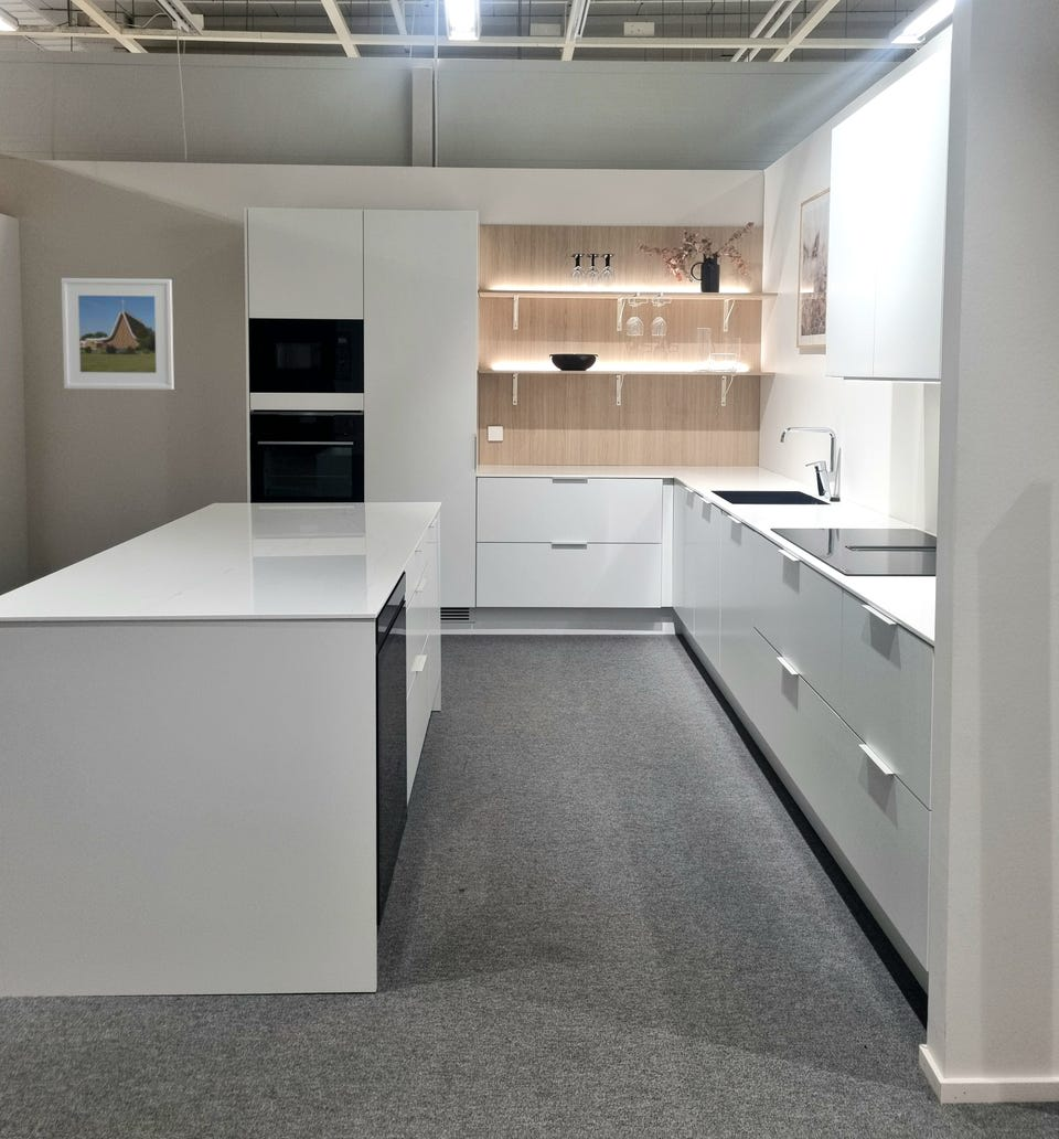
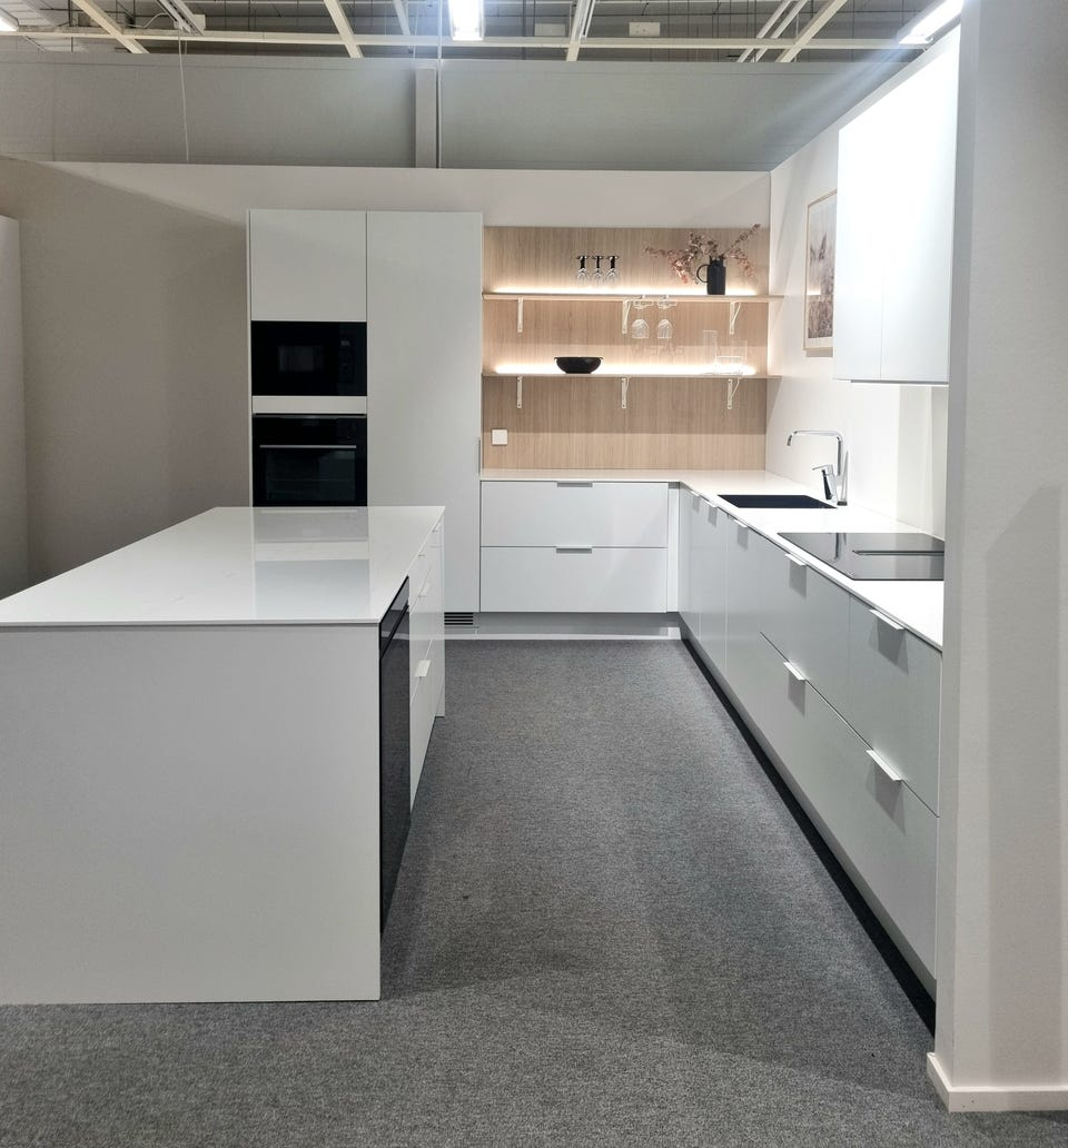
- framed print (117, 333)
